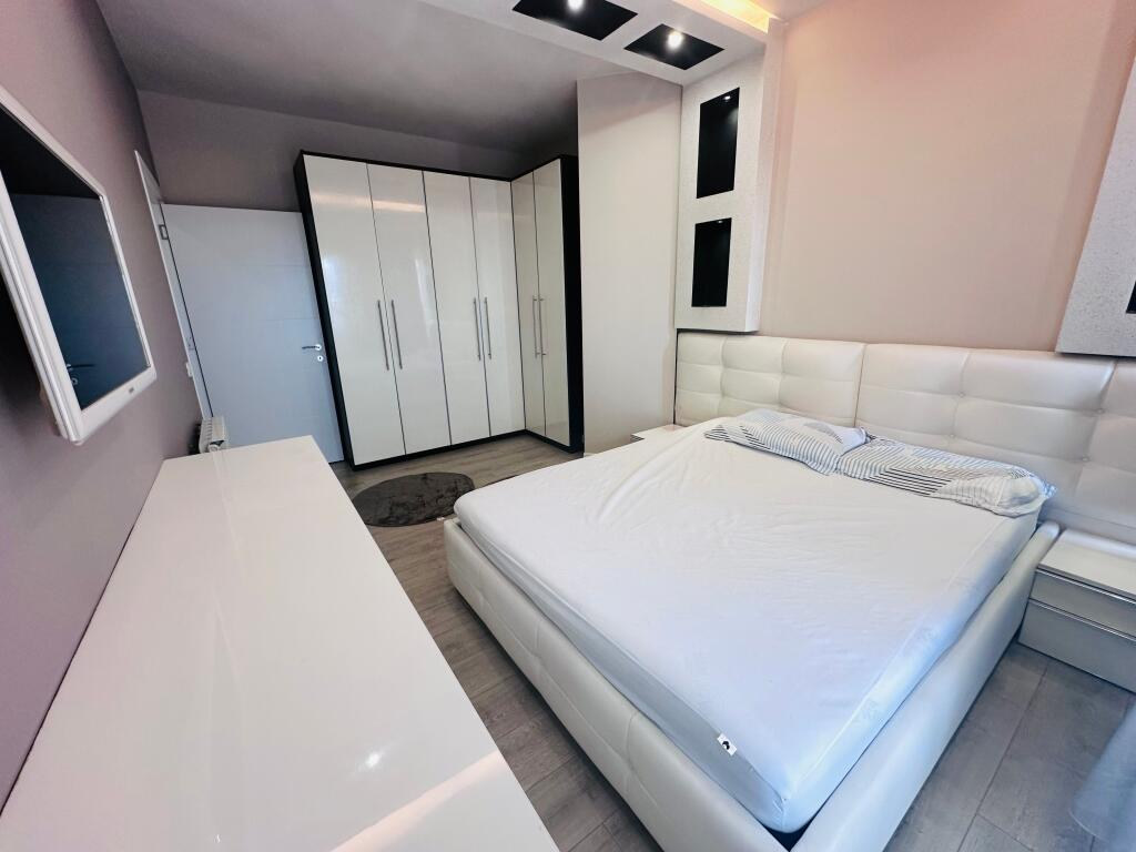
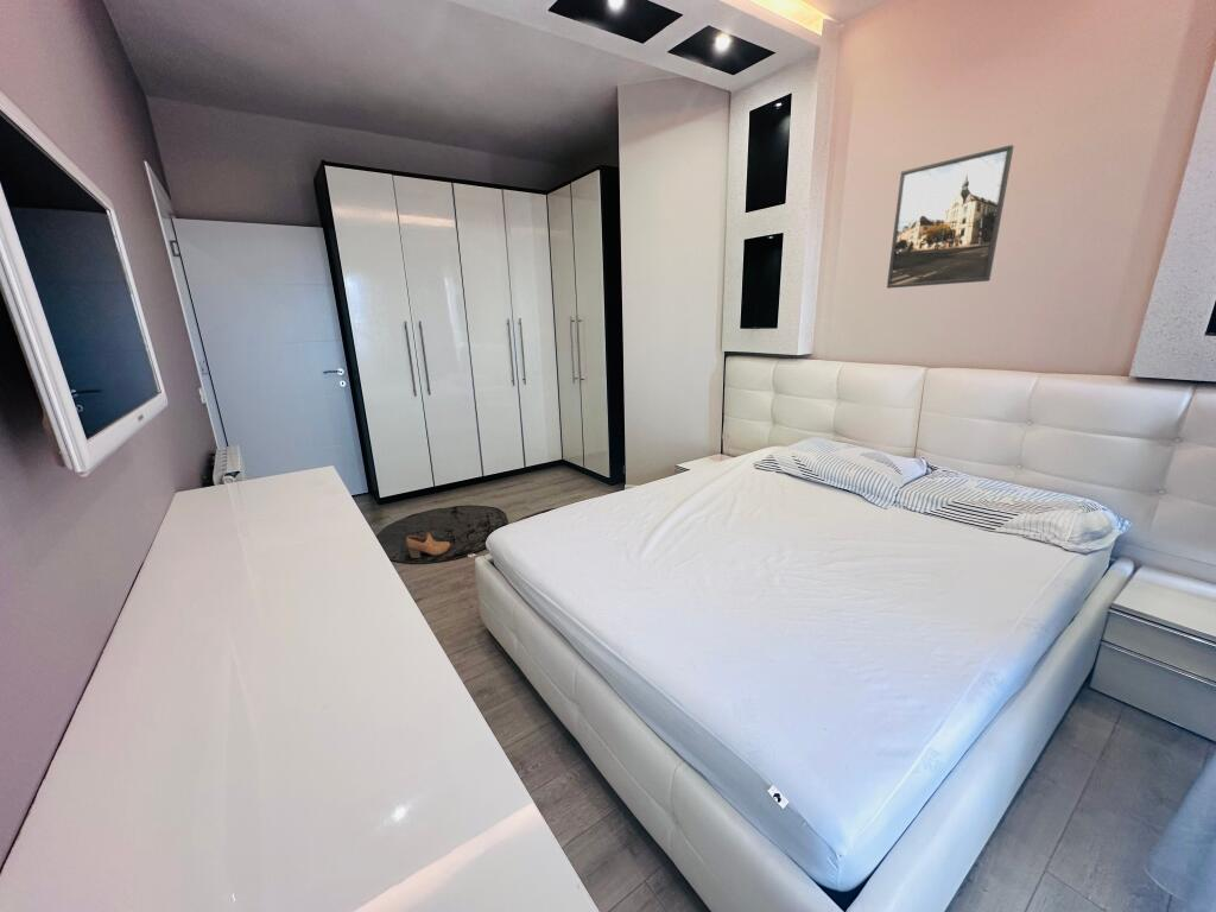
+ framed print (943, 223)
+ shoe (429, 543)
